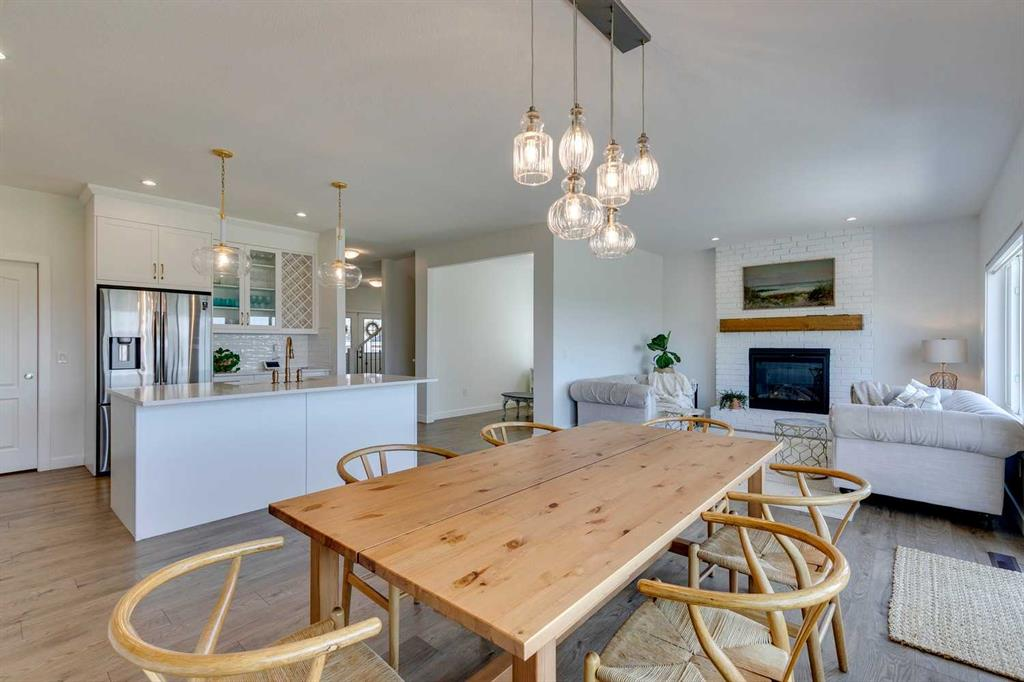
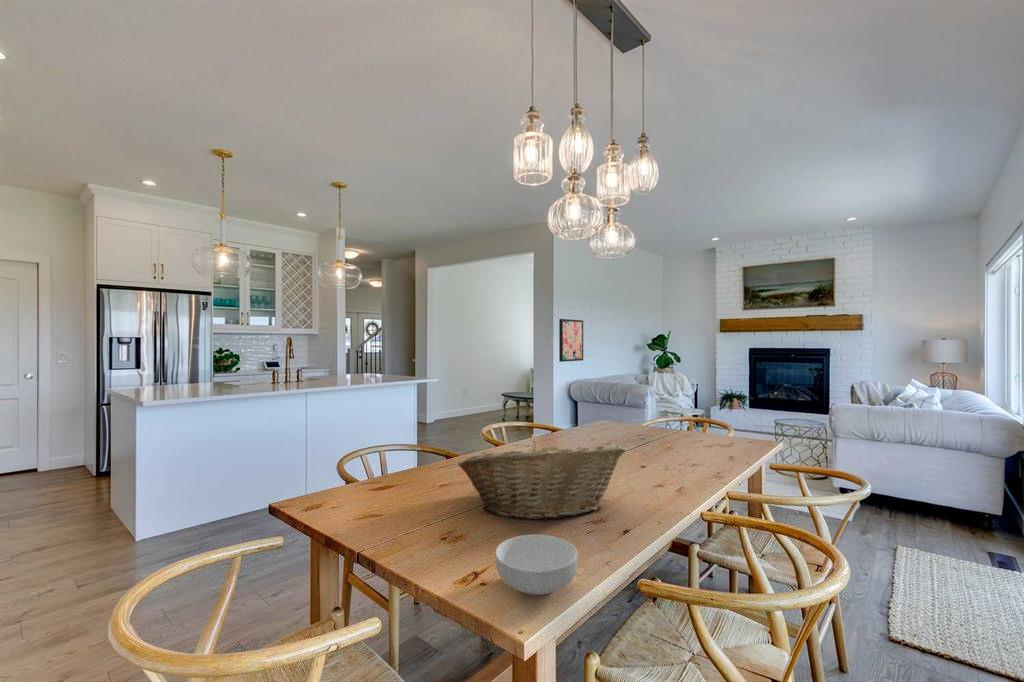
+ cereal bowl (536, 567)
+ fruit basket (542, 470)
+ wall art (571, 340)
